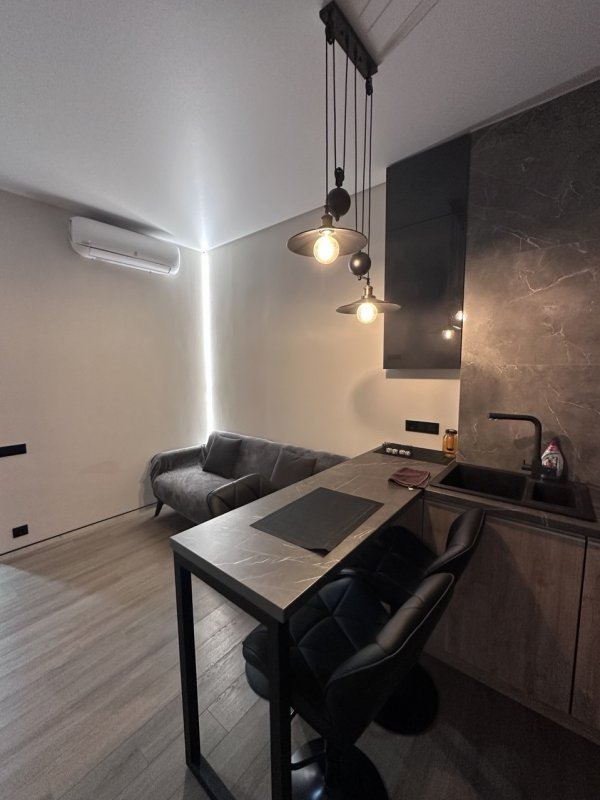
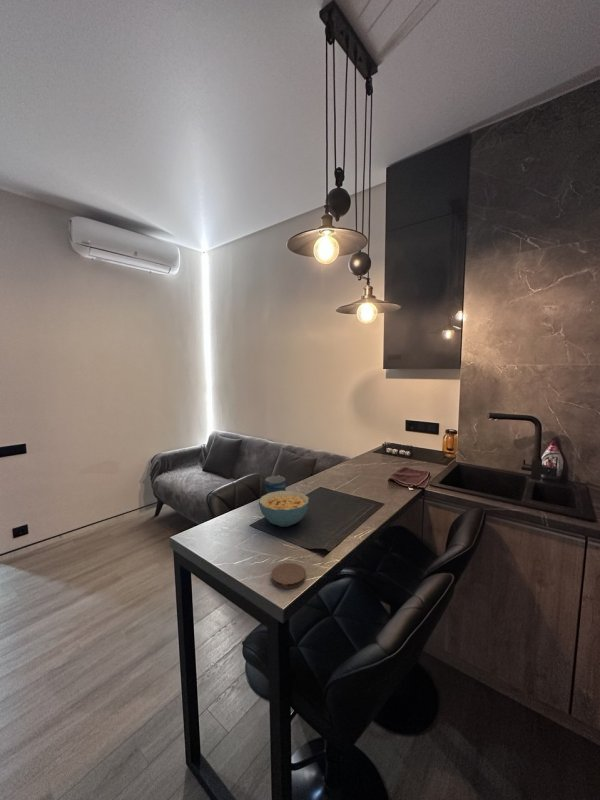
+ cereal bowl (284, 511)
+ mug (276, 487)
+ coaster (288, 575)
